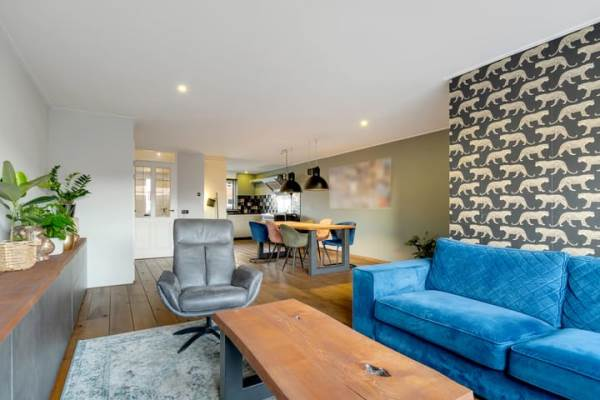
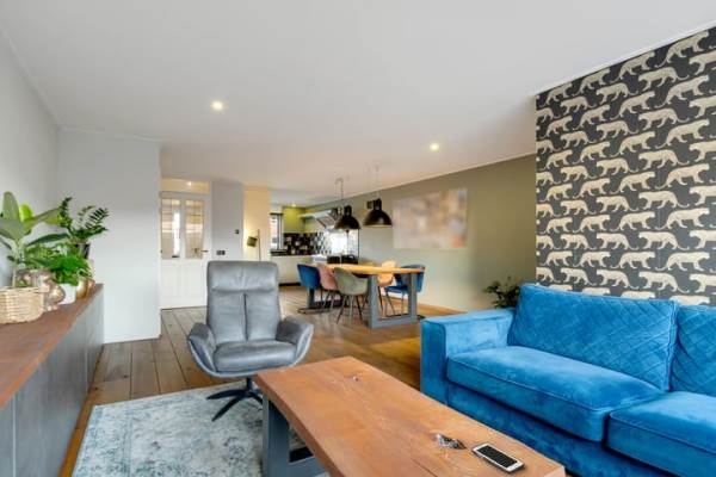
+ cell phone (496, 457)
